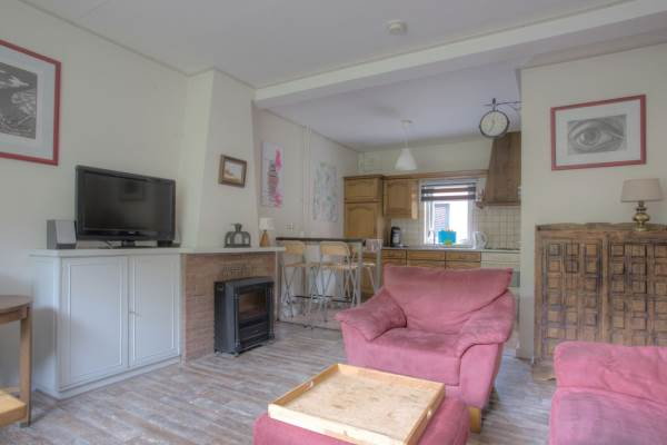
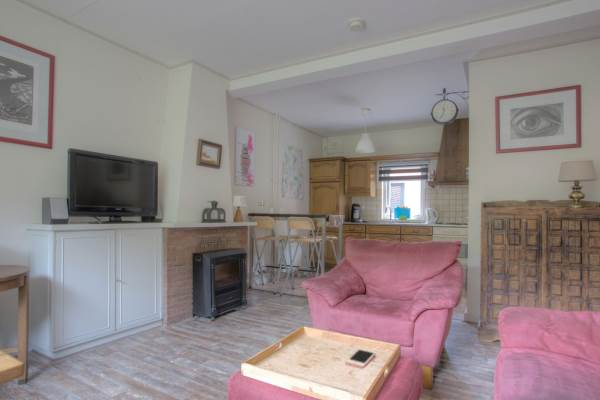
+ cell phone (361, 357)
